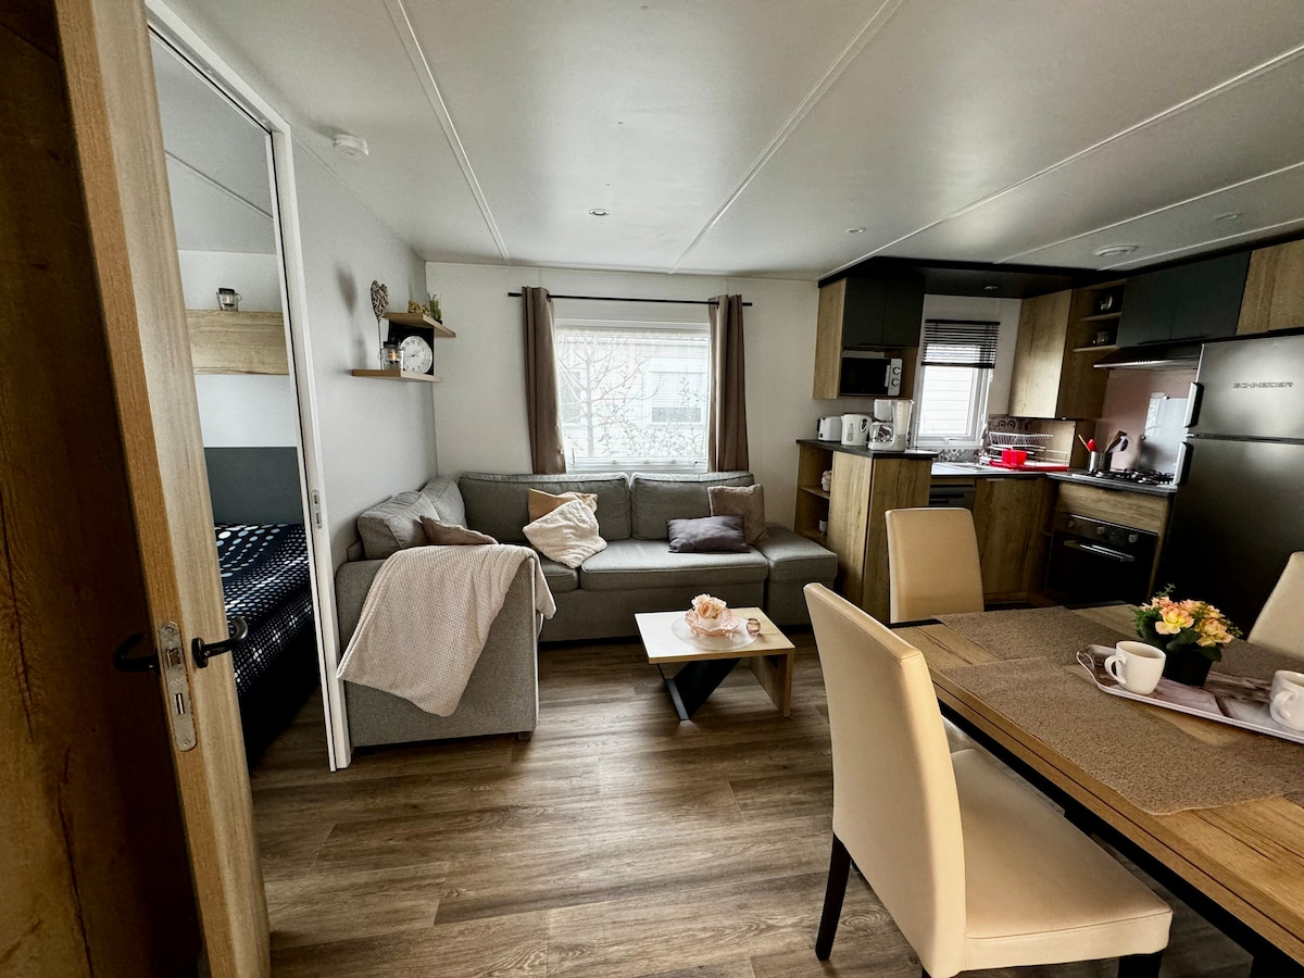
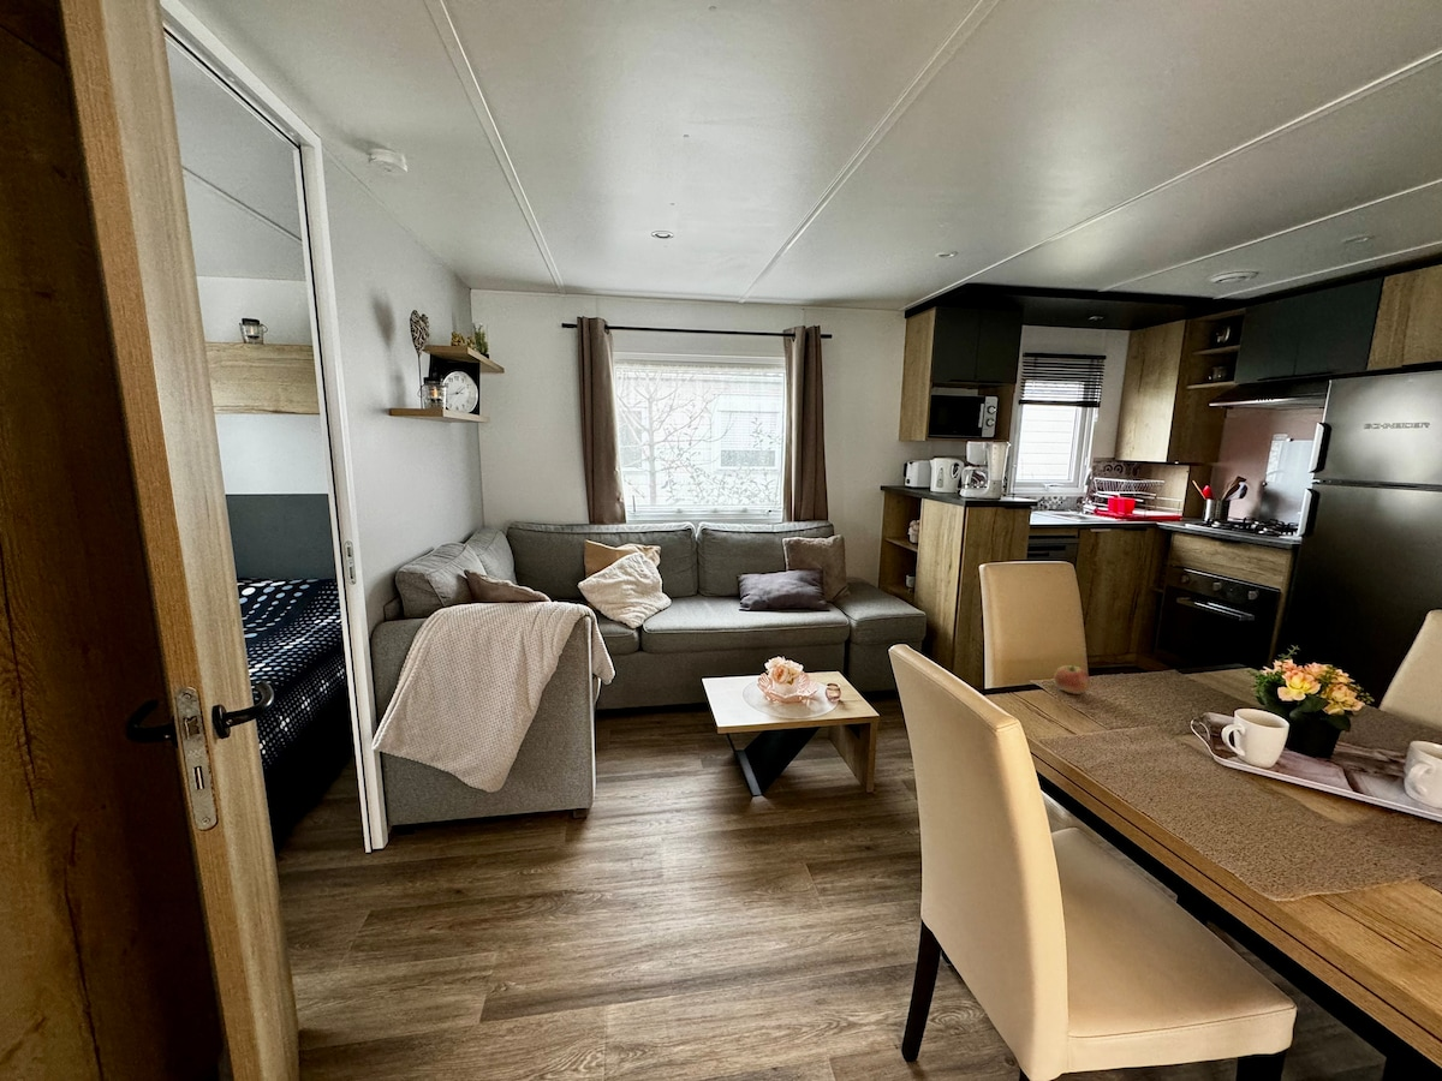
+ apple (1071, 677)
